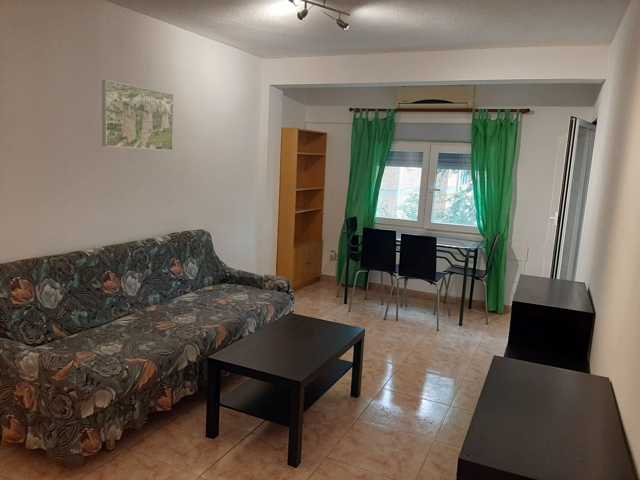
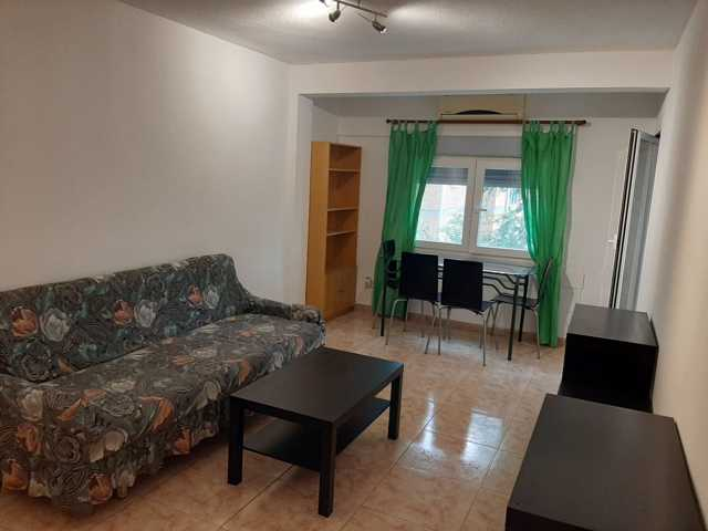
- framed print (140, 118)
